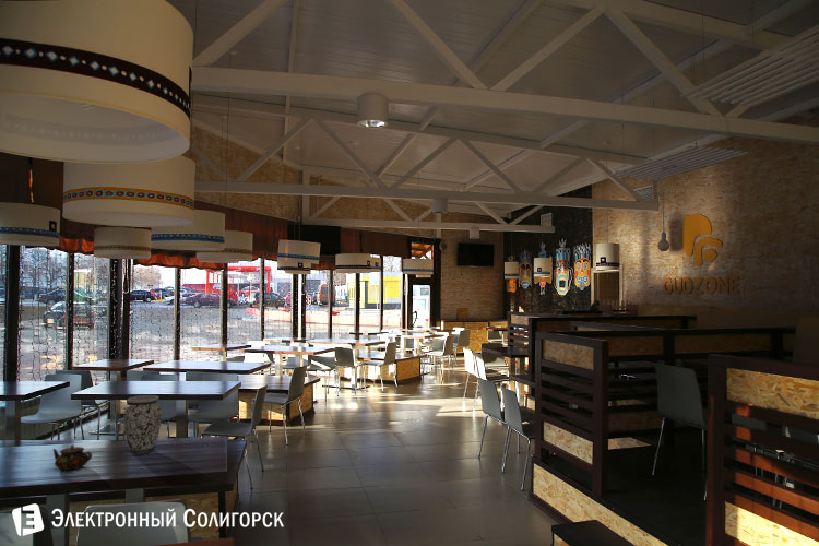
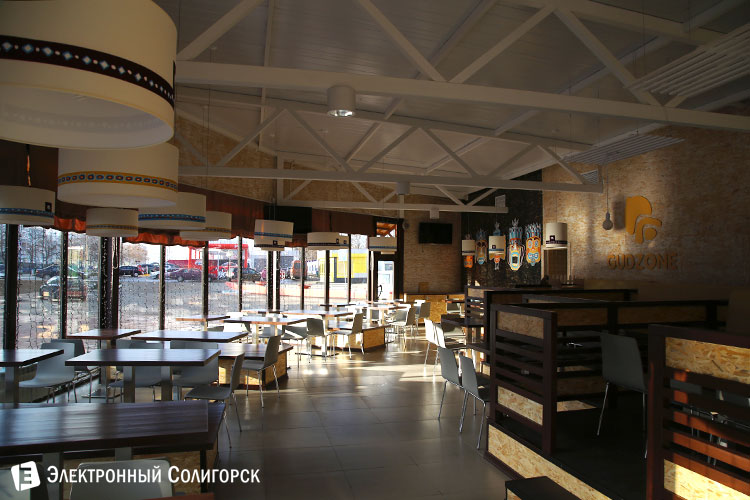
- vase (142, 424)
- teapot (71, 455)
